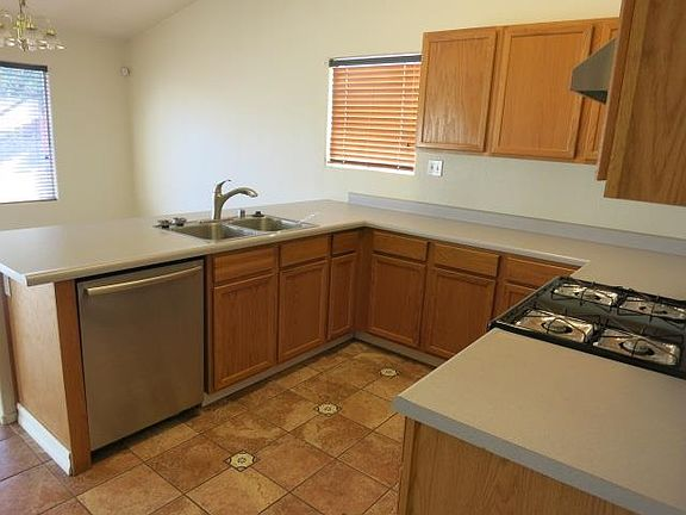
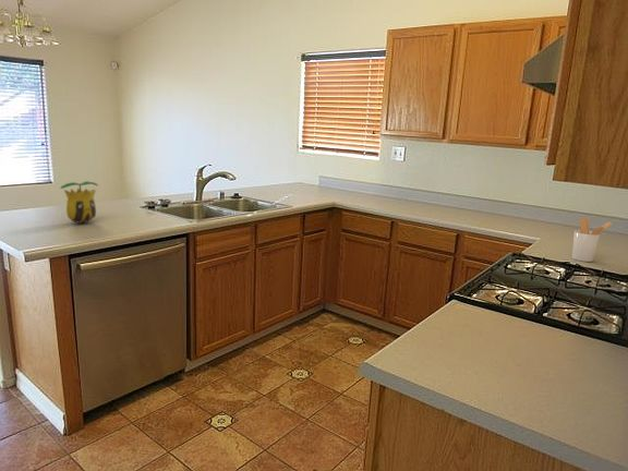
+ plant pot (81, 202)
+ utensil holder (591, 240)
